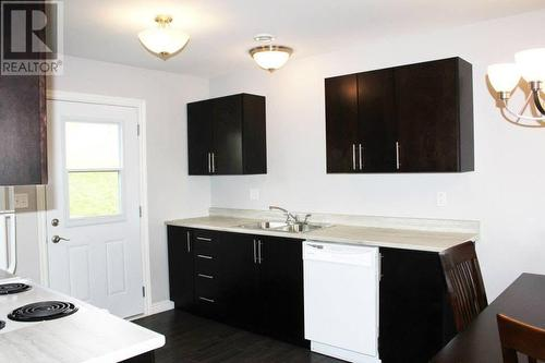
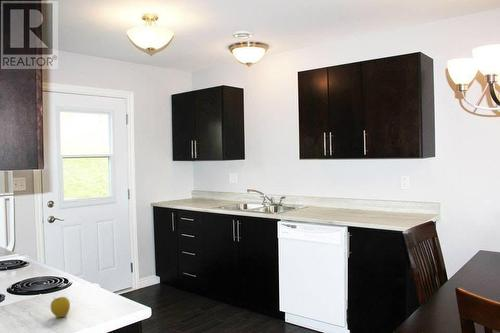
+ apple (60, 306)
